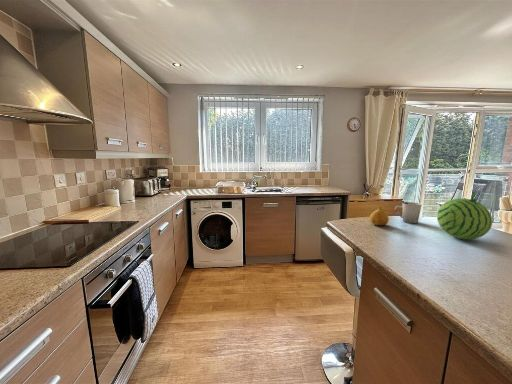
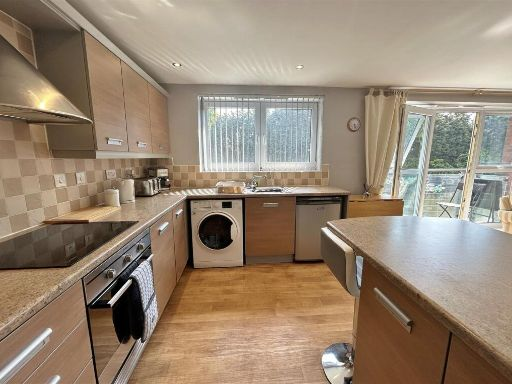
- cup (407, 212)
- fruit (379, 215)
- fruit (463, 215)
